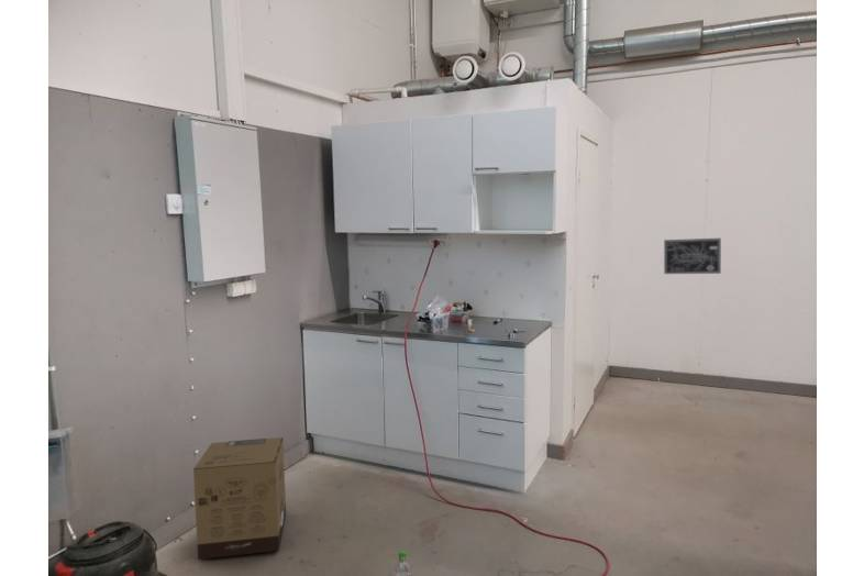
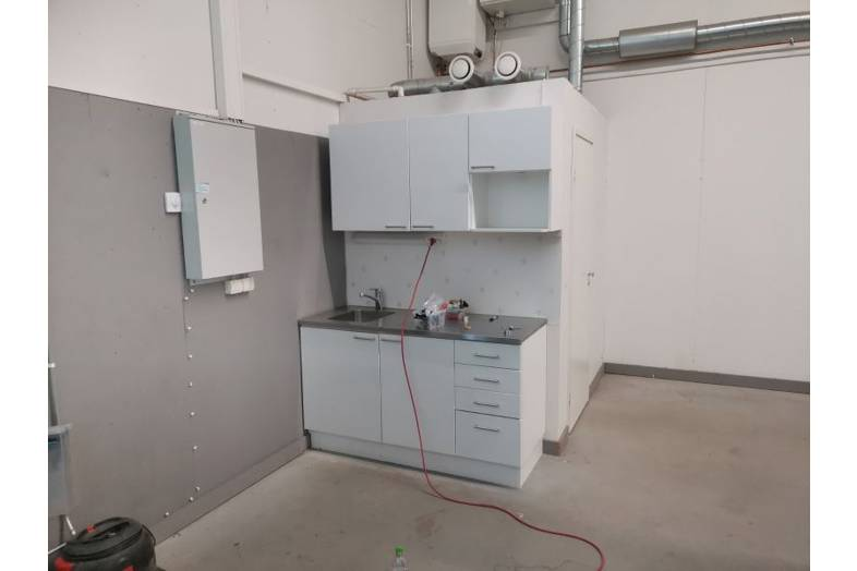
- wall art (691, 256)
- cardboard box (243, 494)
